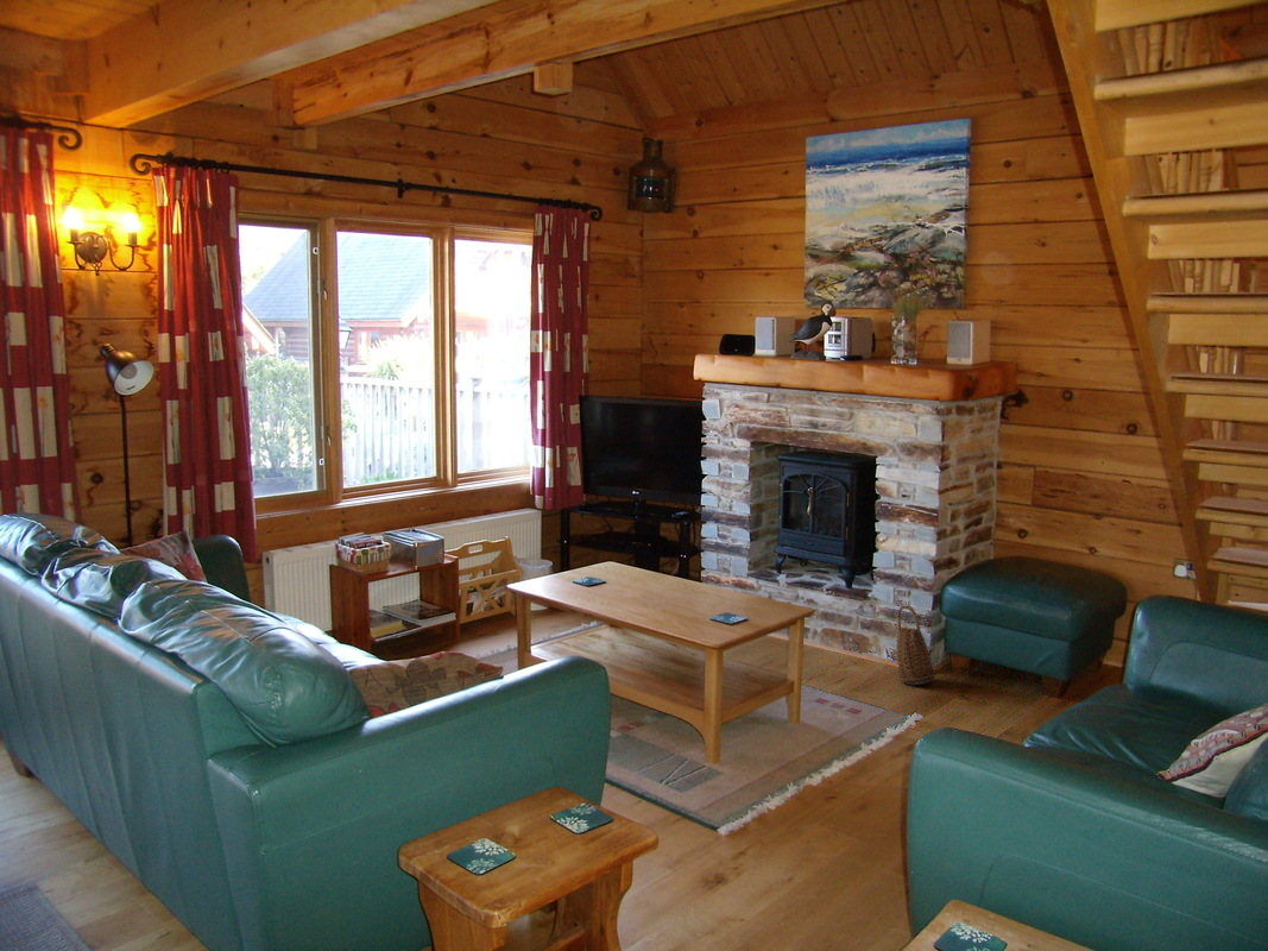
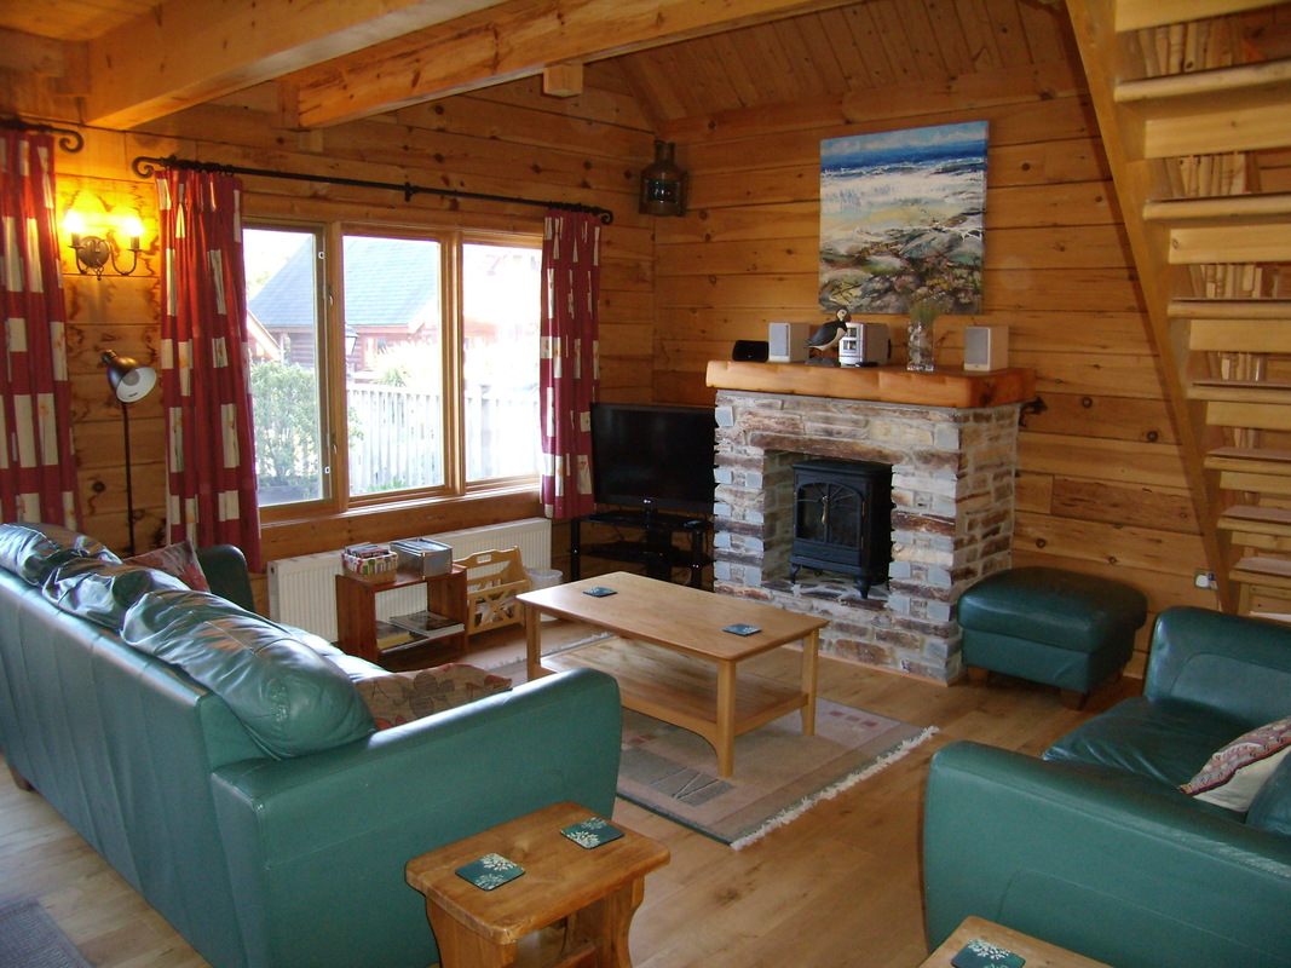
- basket (915, 644)
